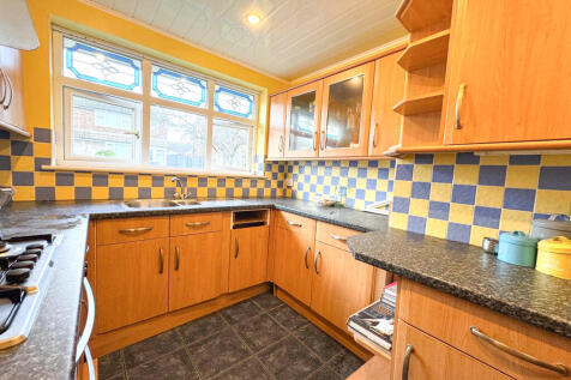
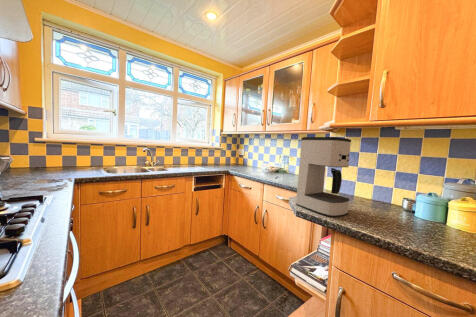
+ coffee maker (324, 173)
